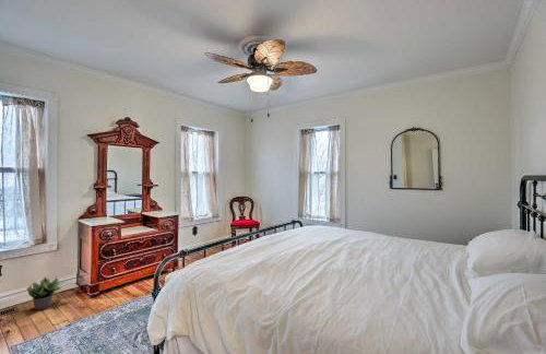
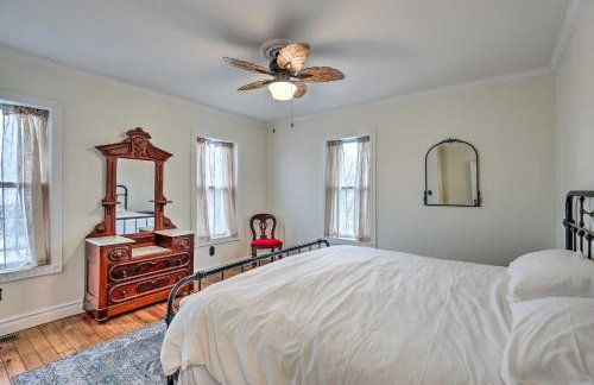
- potted plant (47, 291)
